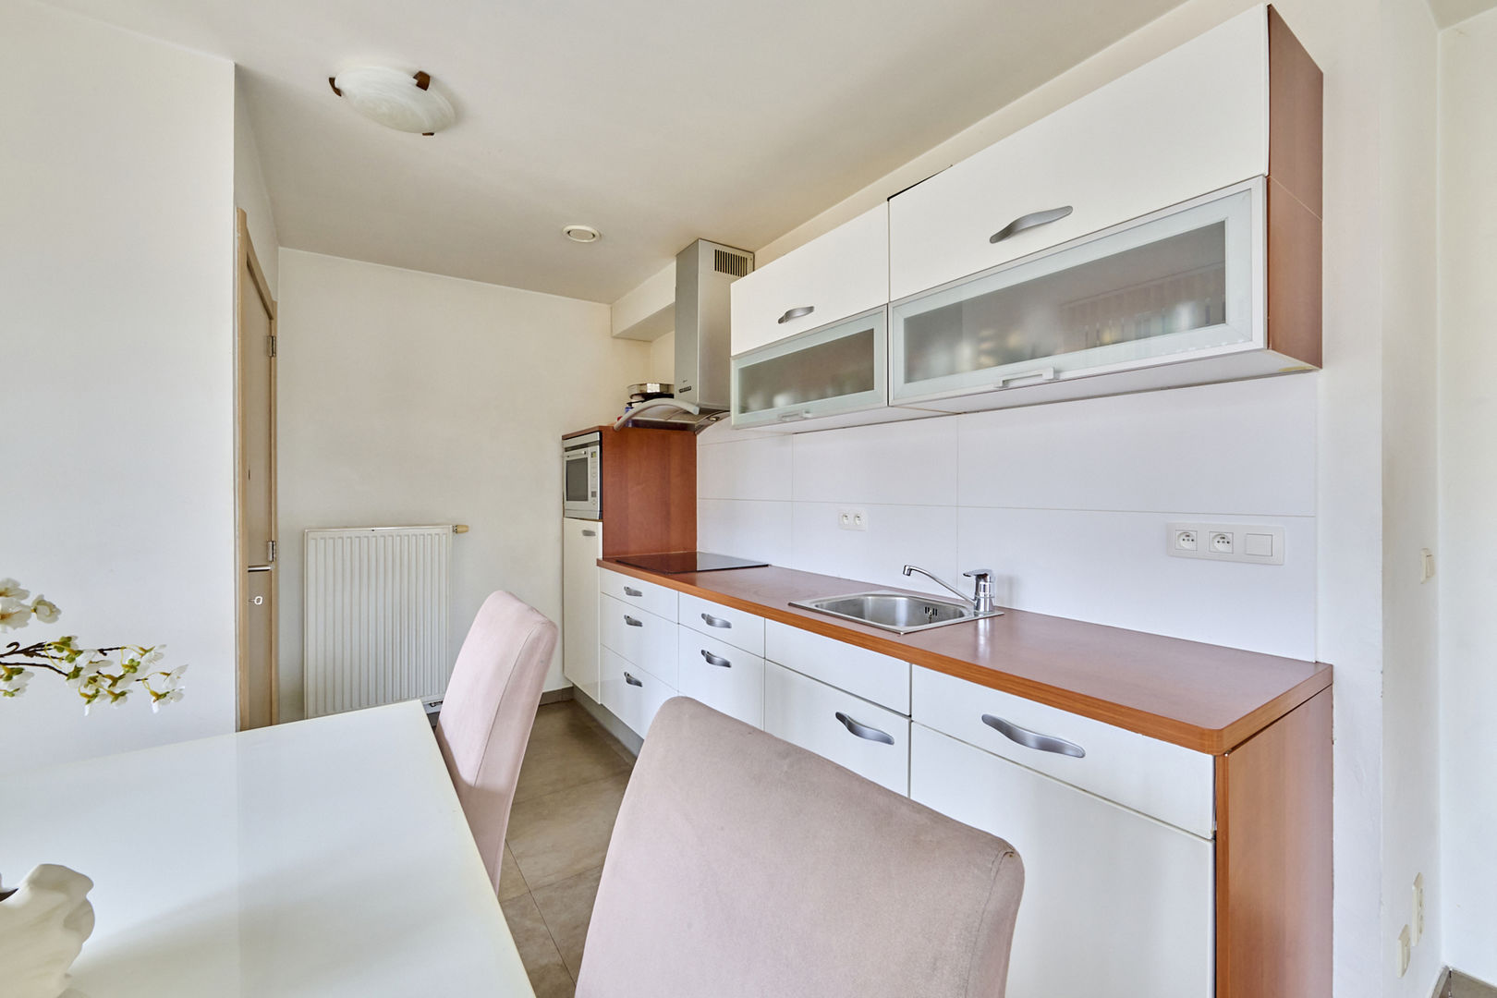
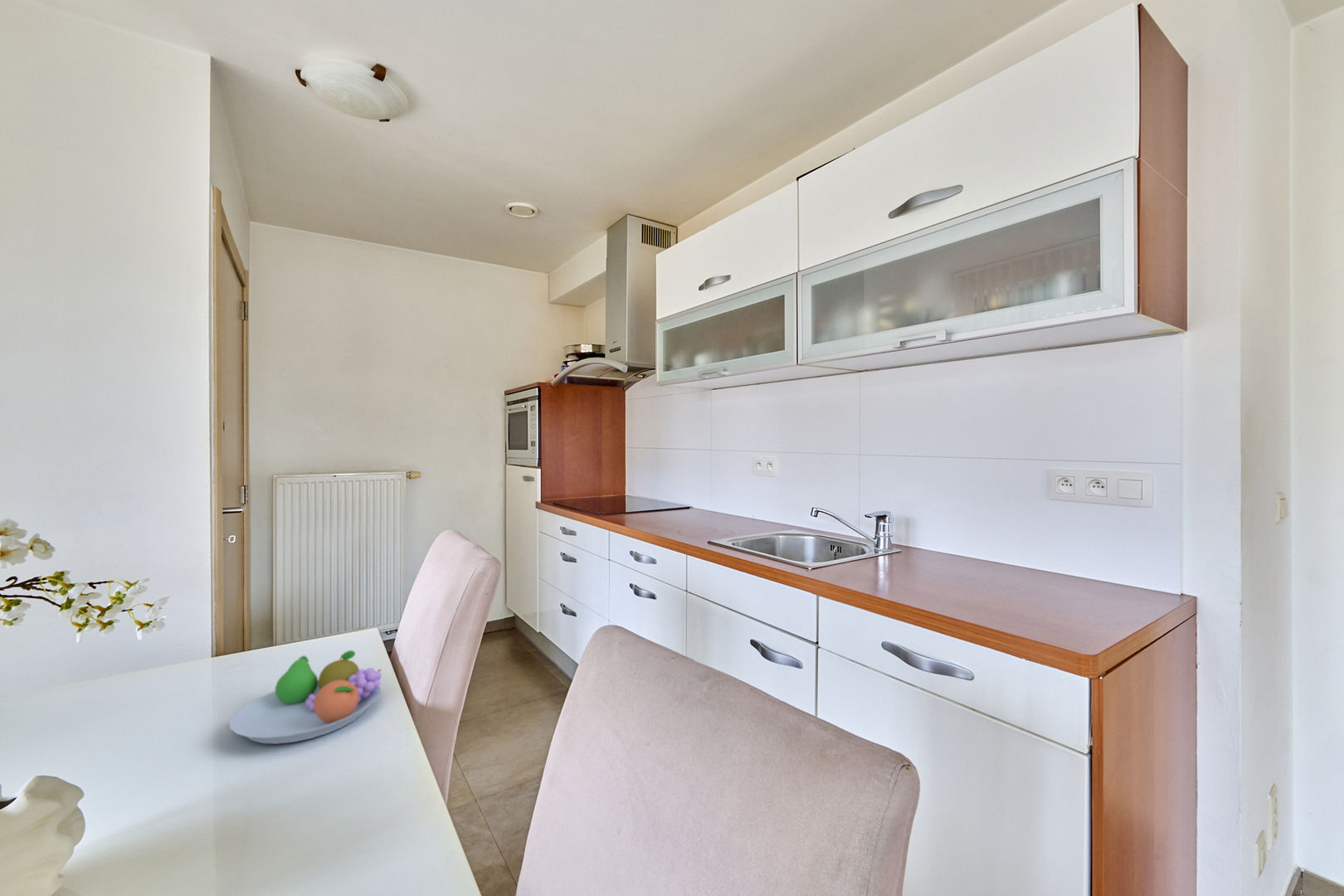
+ fruit bowl (311, 689)
